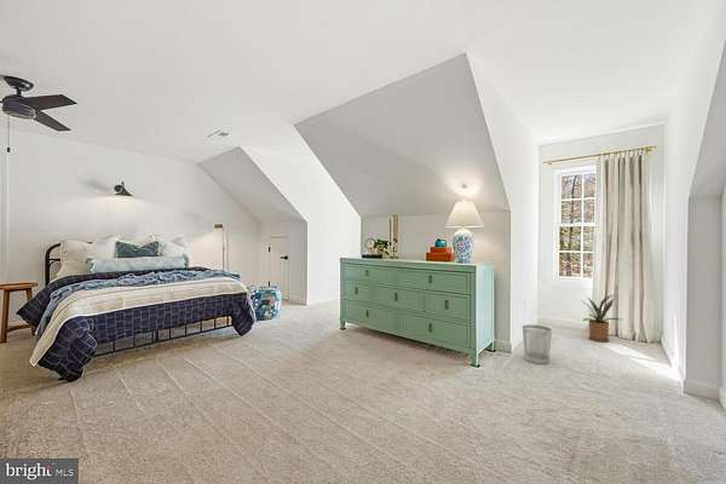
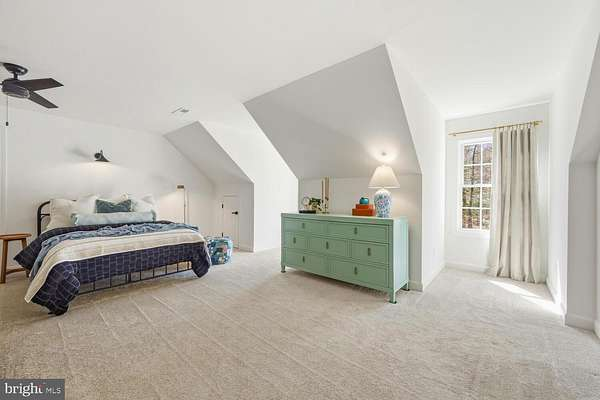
- wastebasket (536, 344)
- house plant (598, 316)
